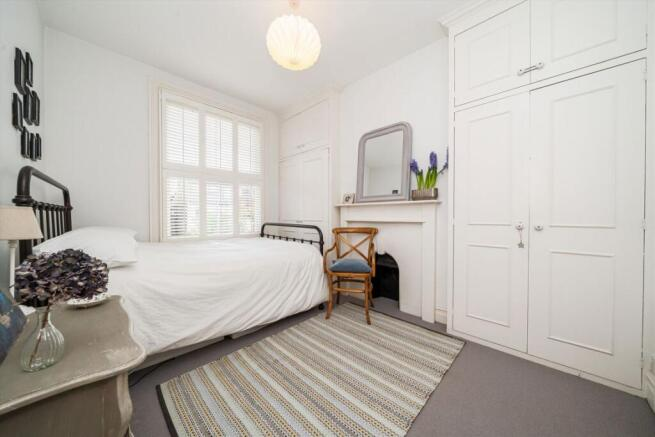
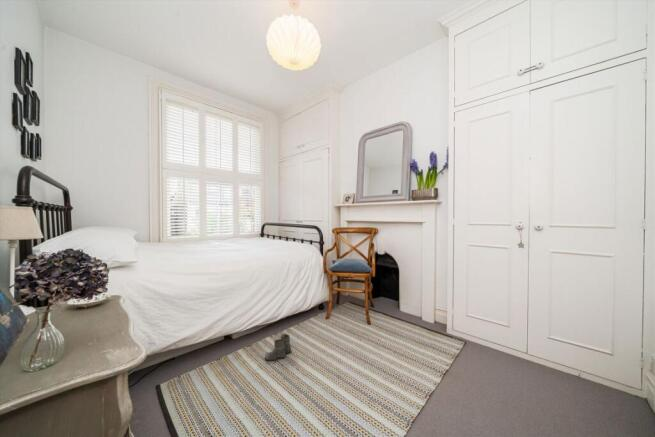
+ boots (279, 344)
